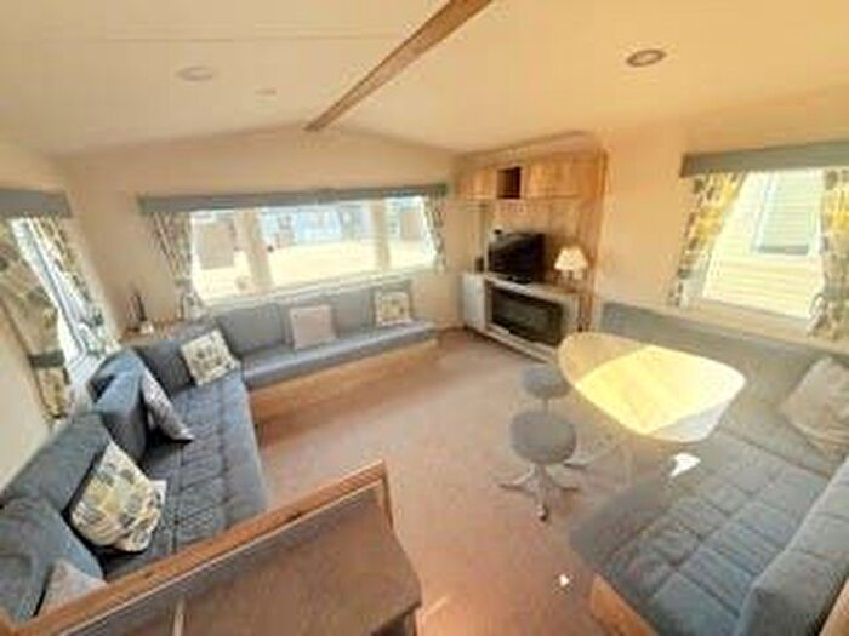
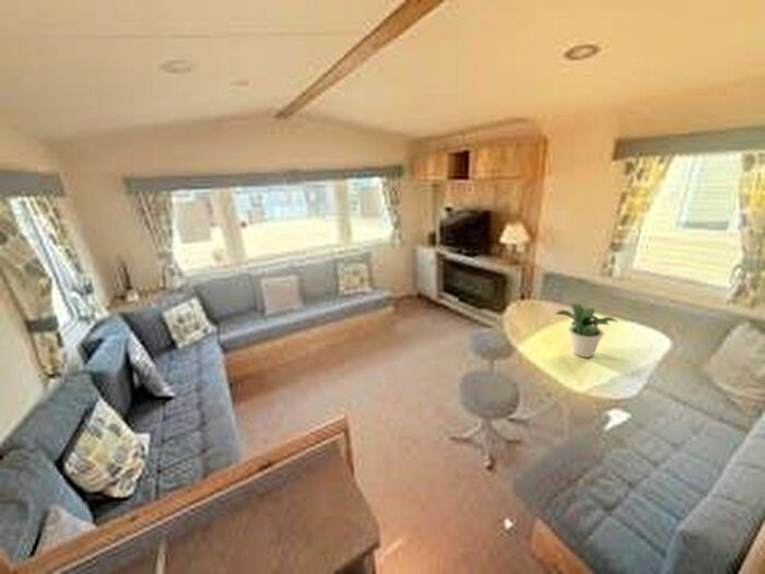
+ potted plant (581, 330)
